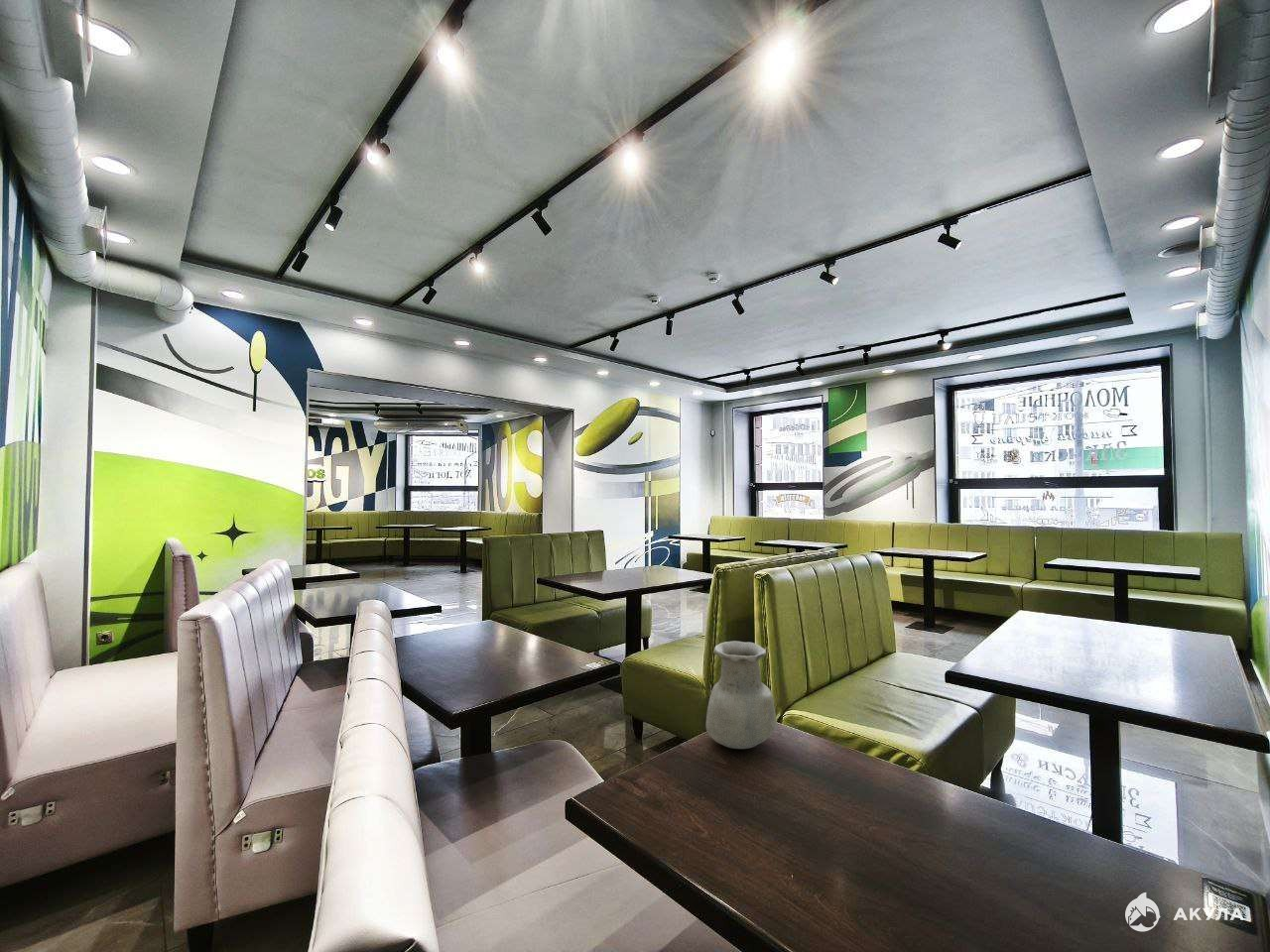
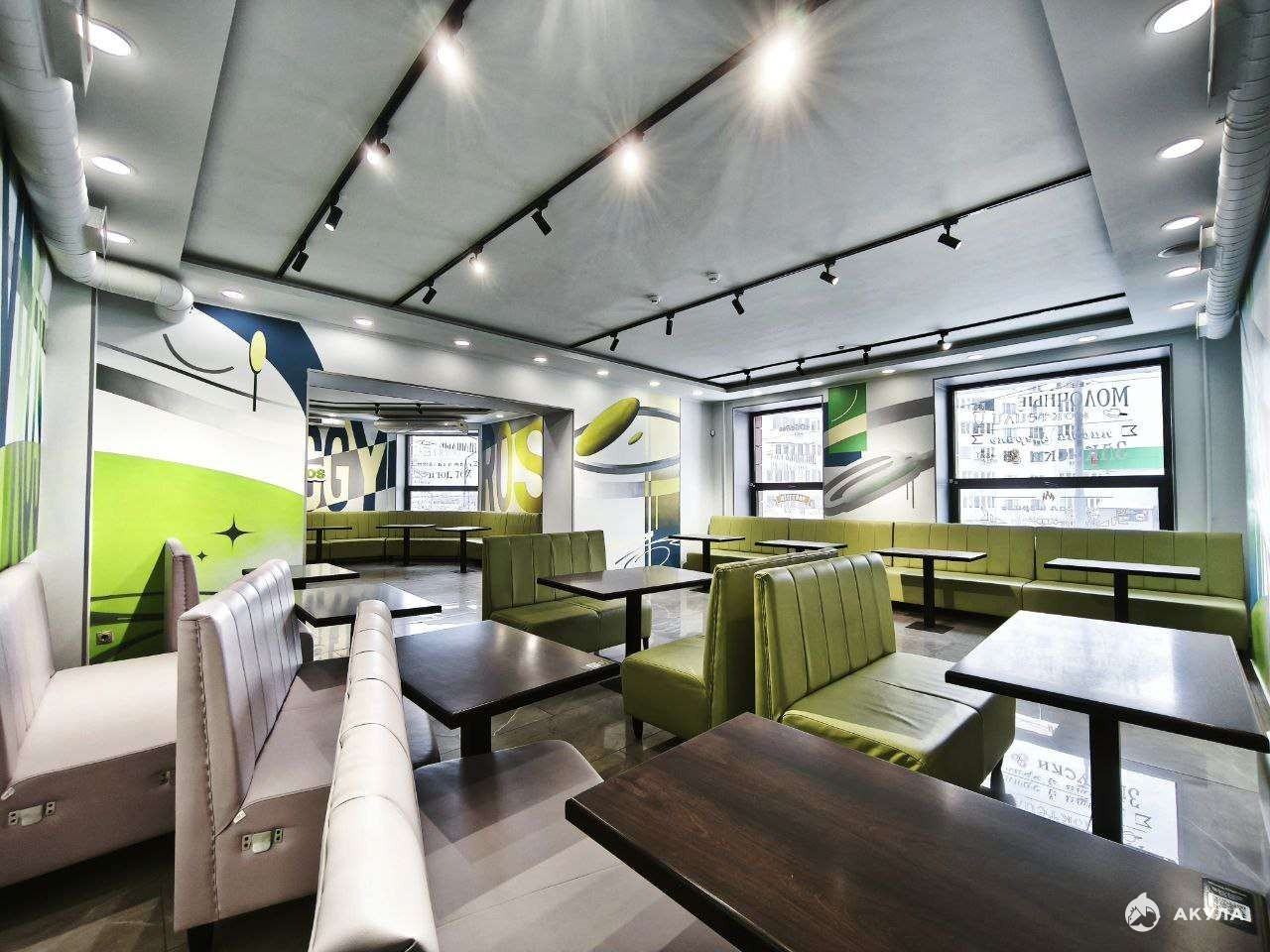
- vase (740, 693)
